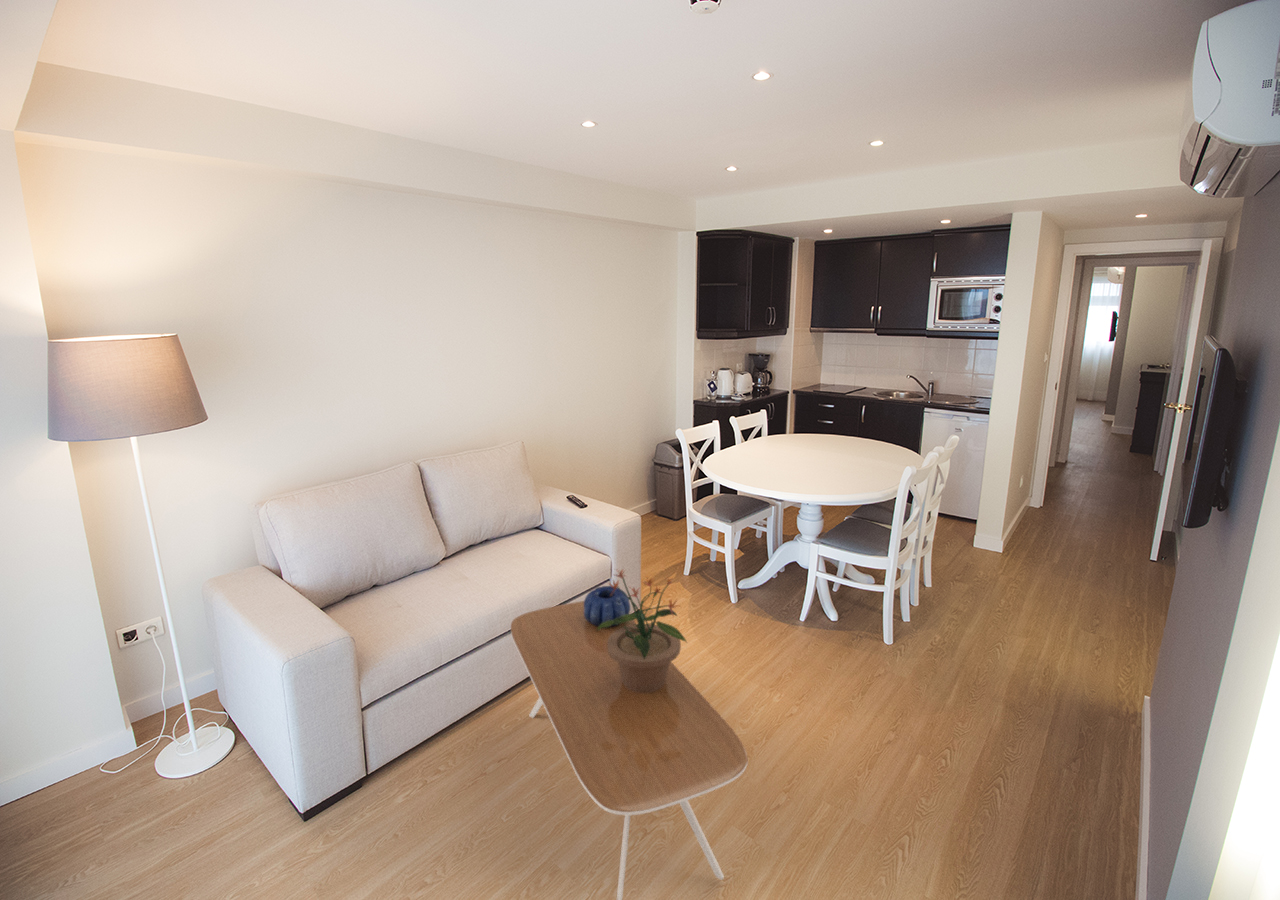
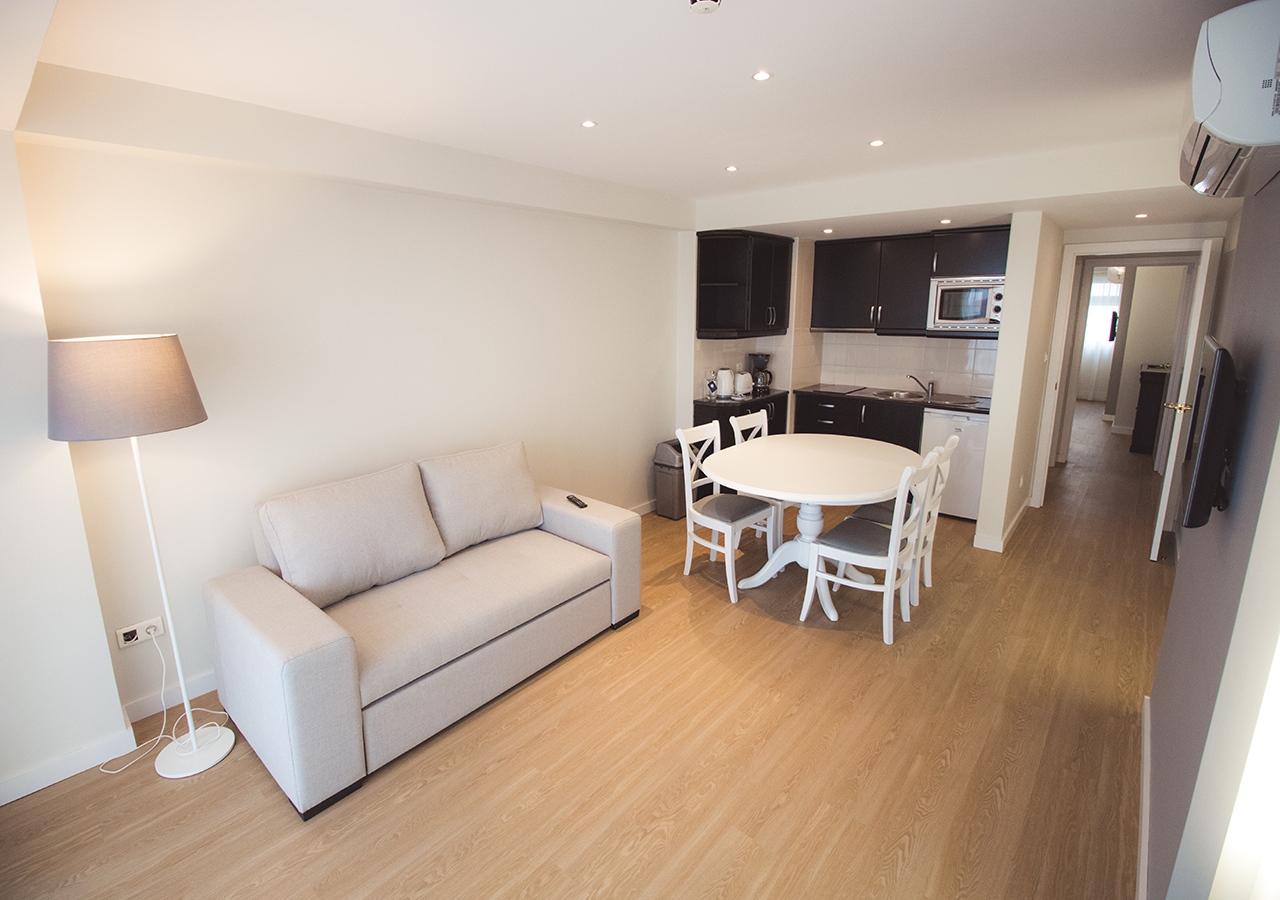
- potted plant (639, 629)
- decorative bowl (606, 605)
- coffee table (608, 731)
